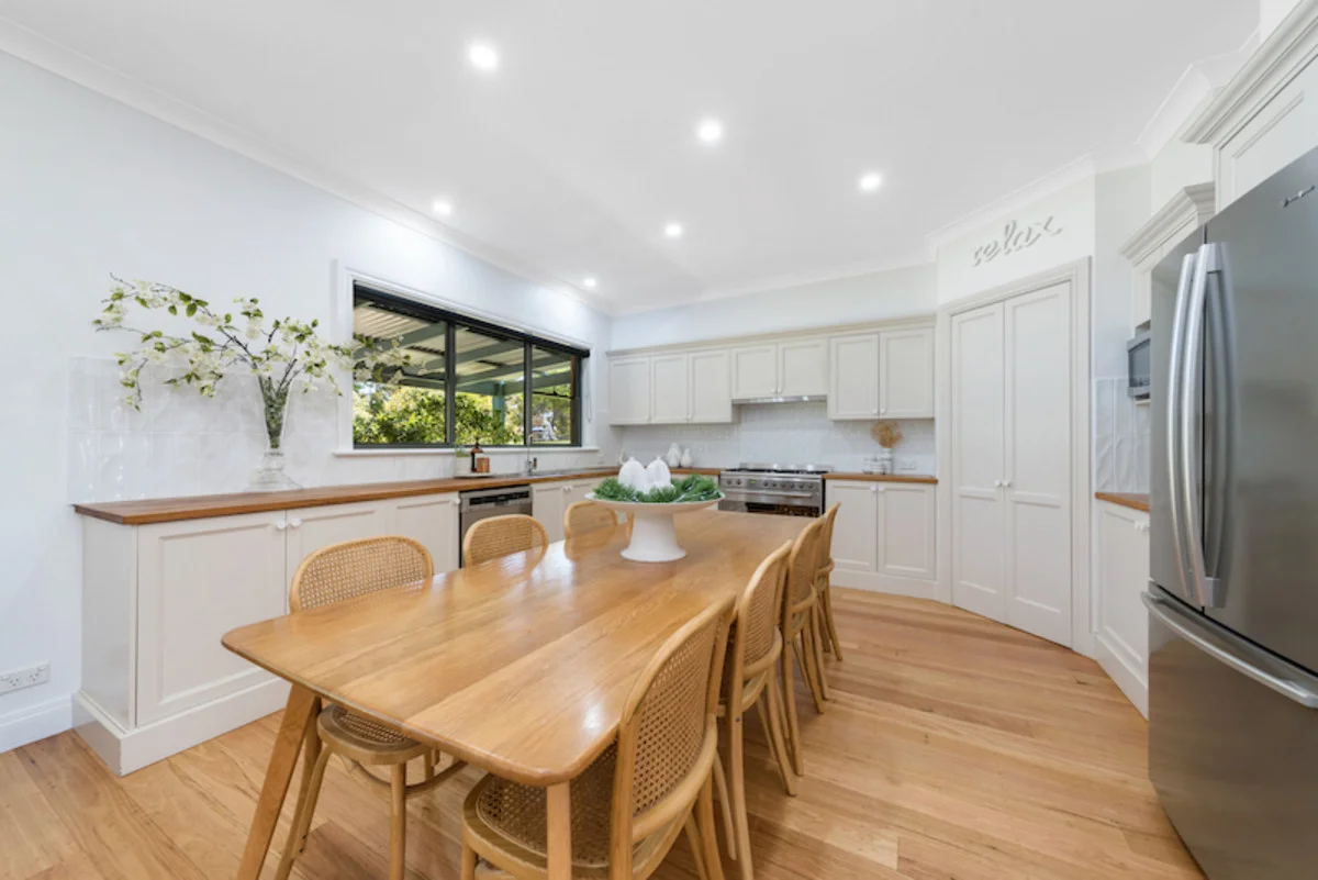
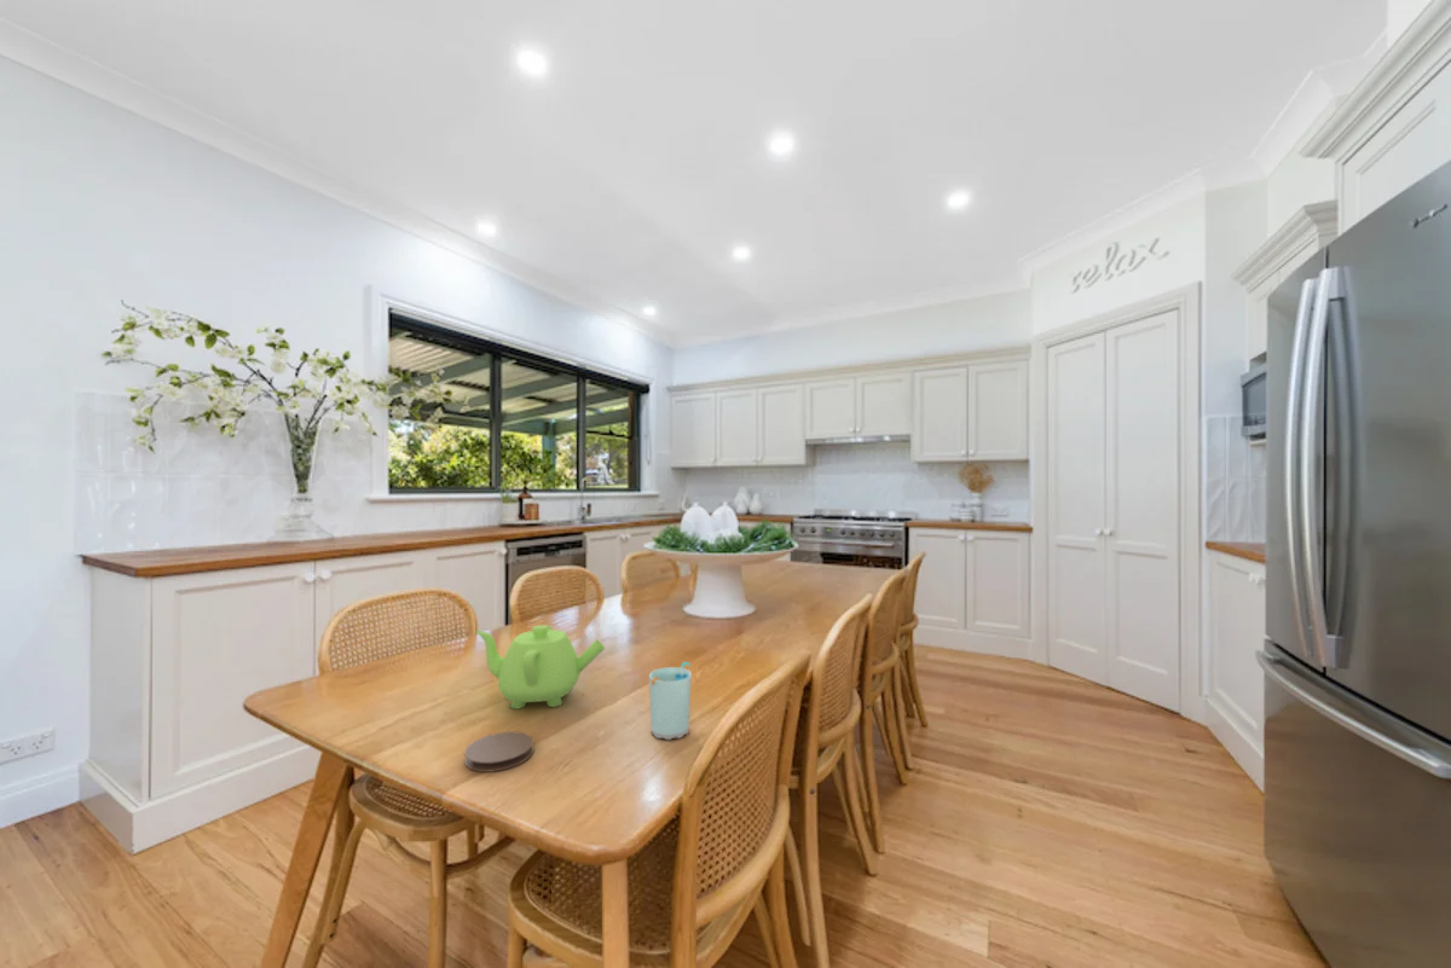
+ coaster (499, 750)
+ cup (669, 696)
+ teapot (540, 661)
